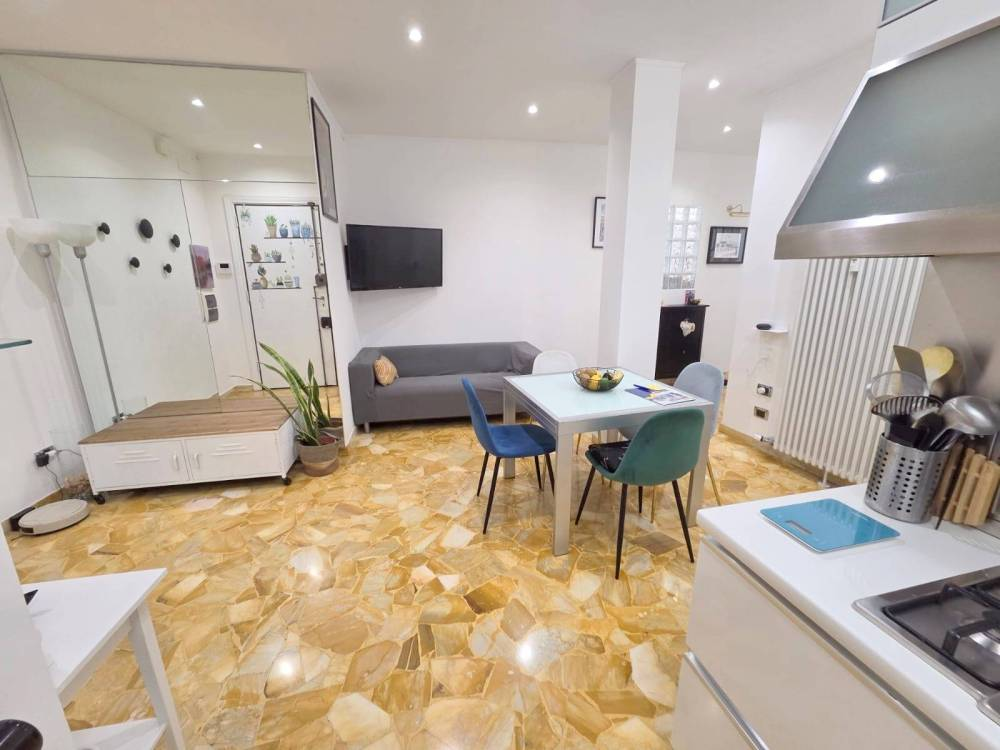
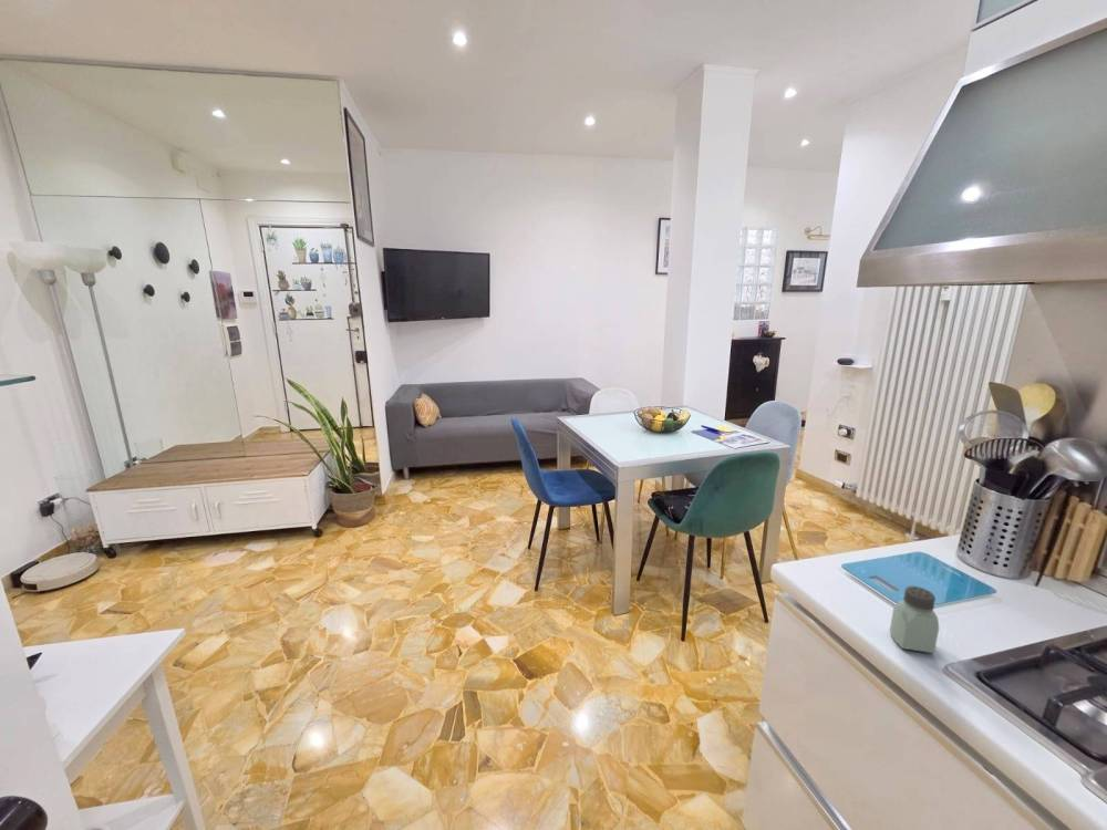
+ saltshaker (915, 618)
